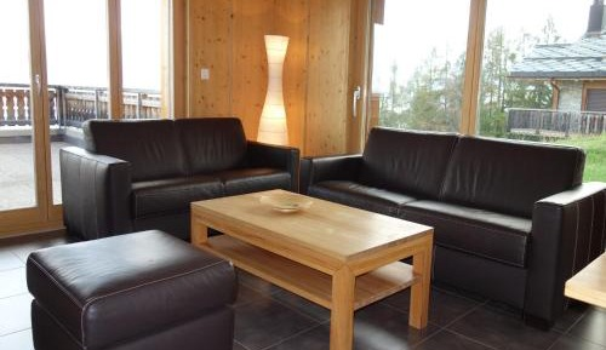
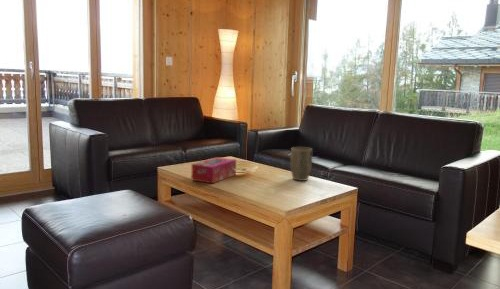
+ tissue box (214, 169)
+ plant pot (301, 163)
